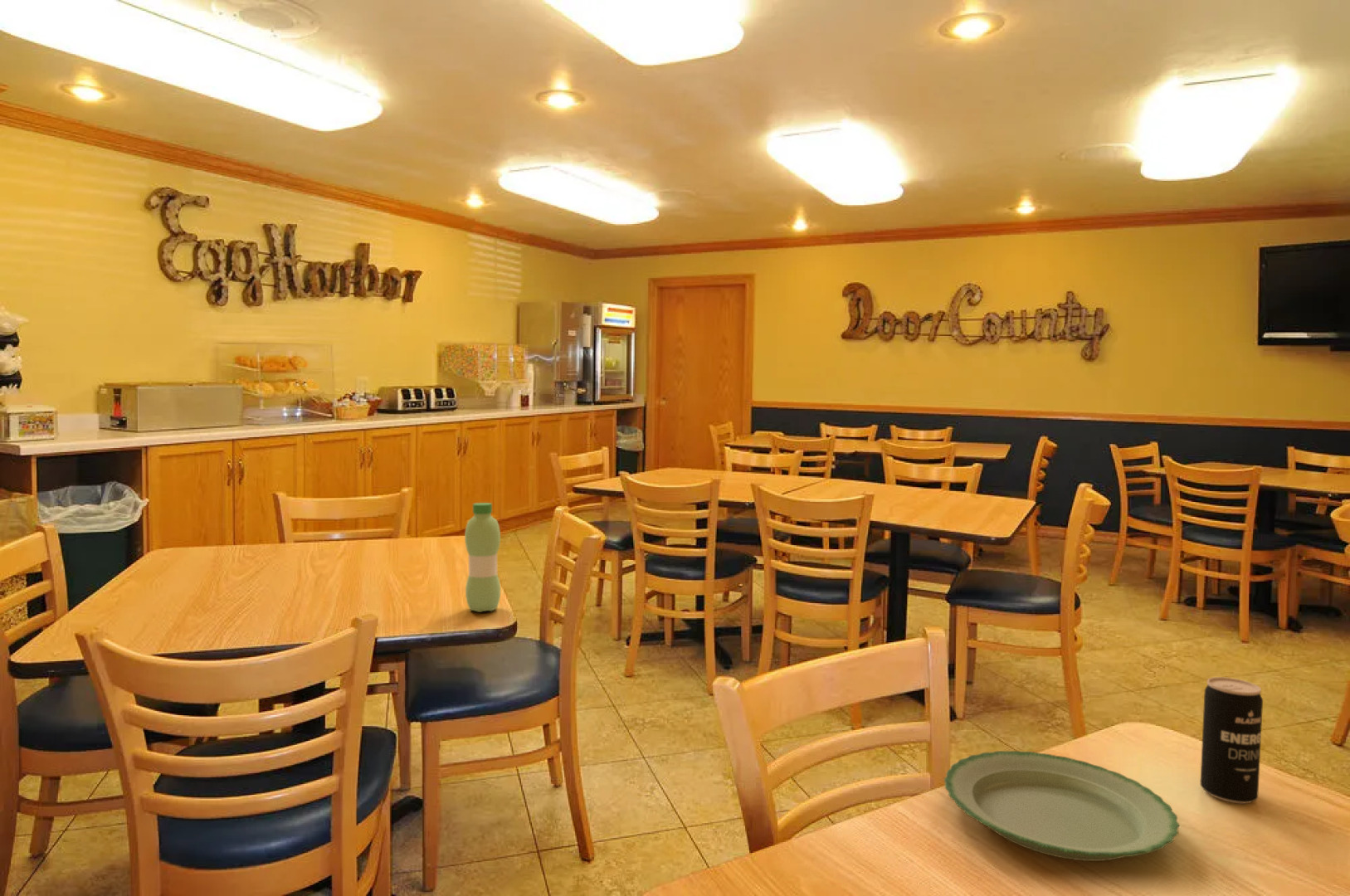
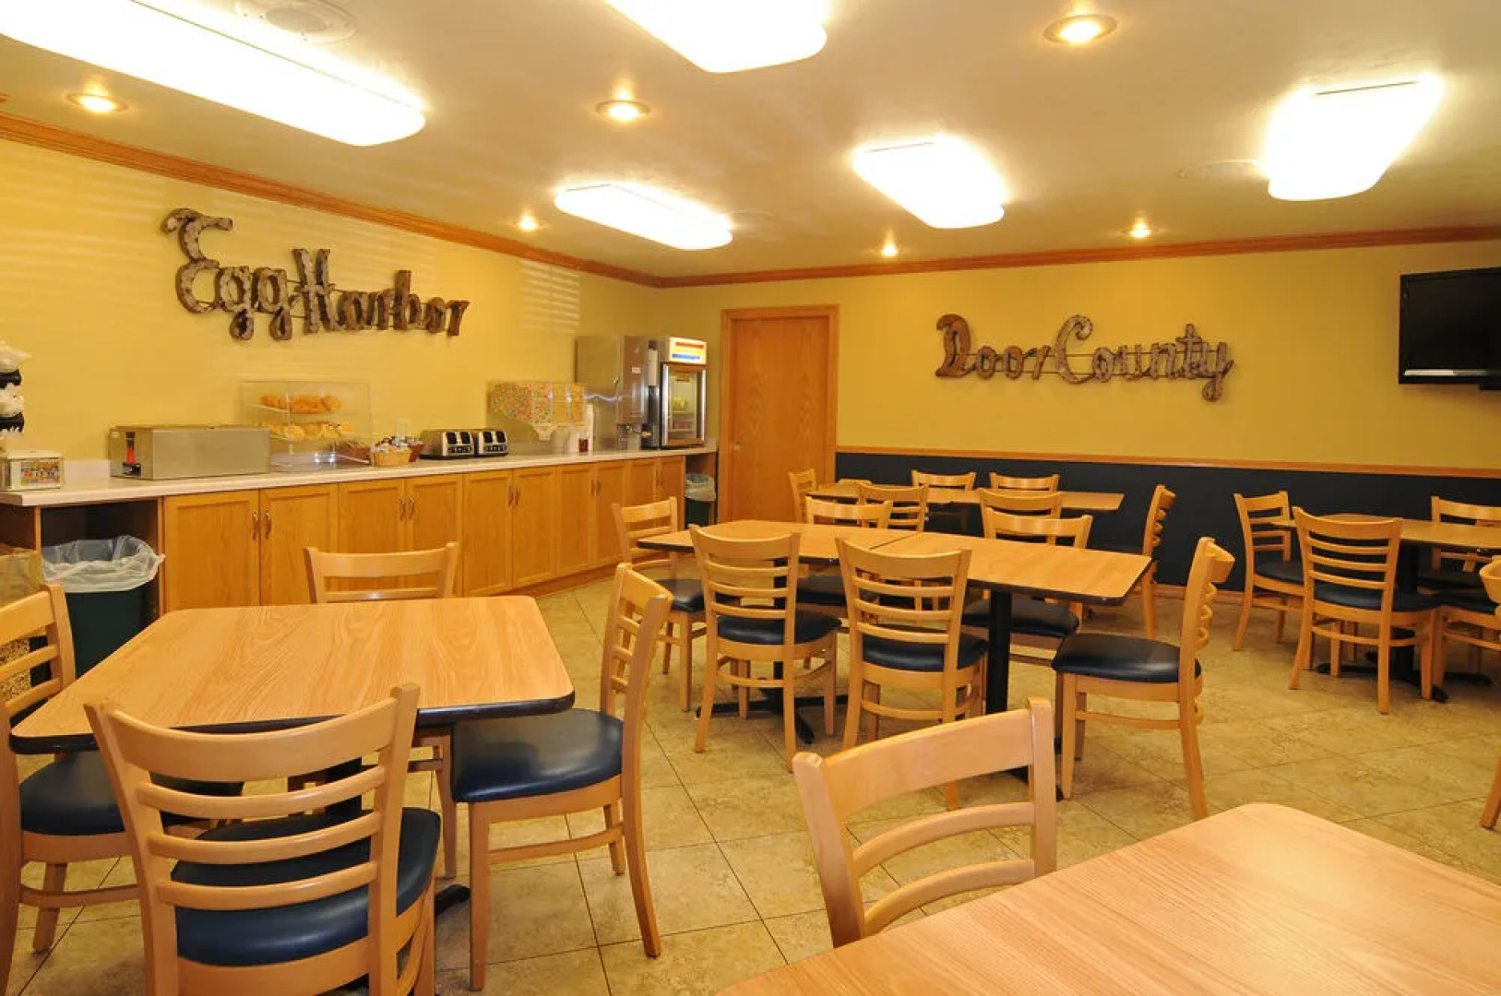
- plate (1055, 807)
- water bottle (482, 557)
- beverage can (1231, 739)
